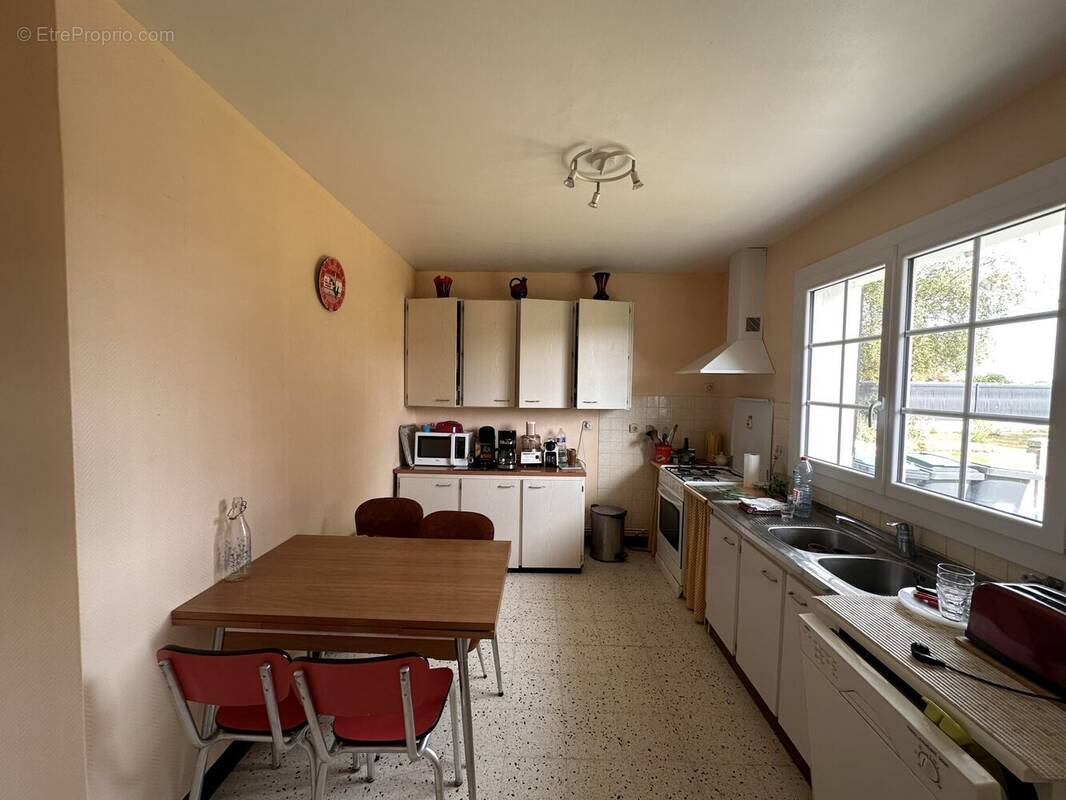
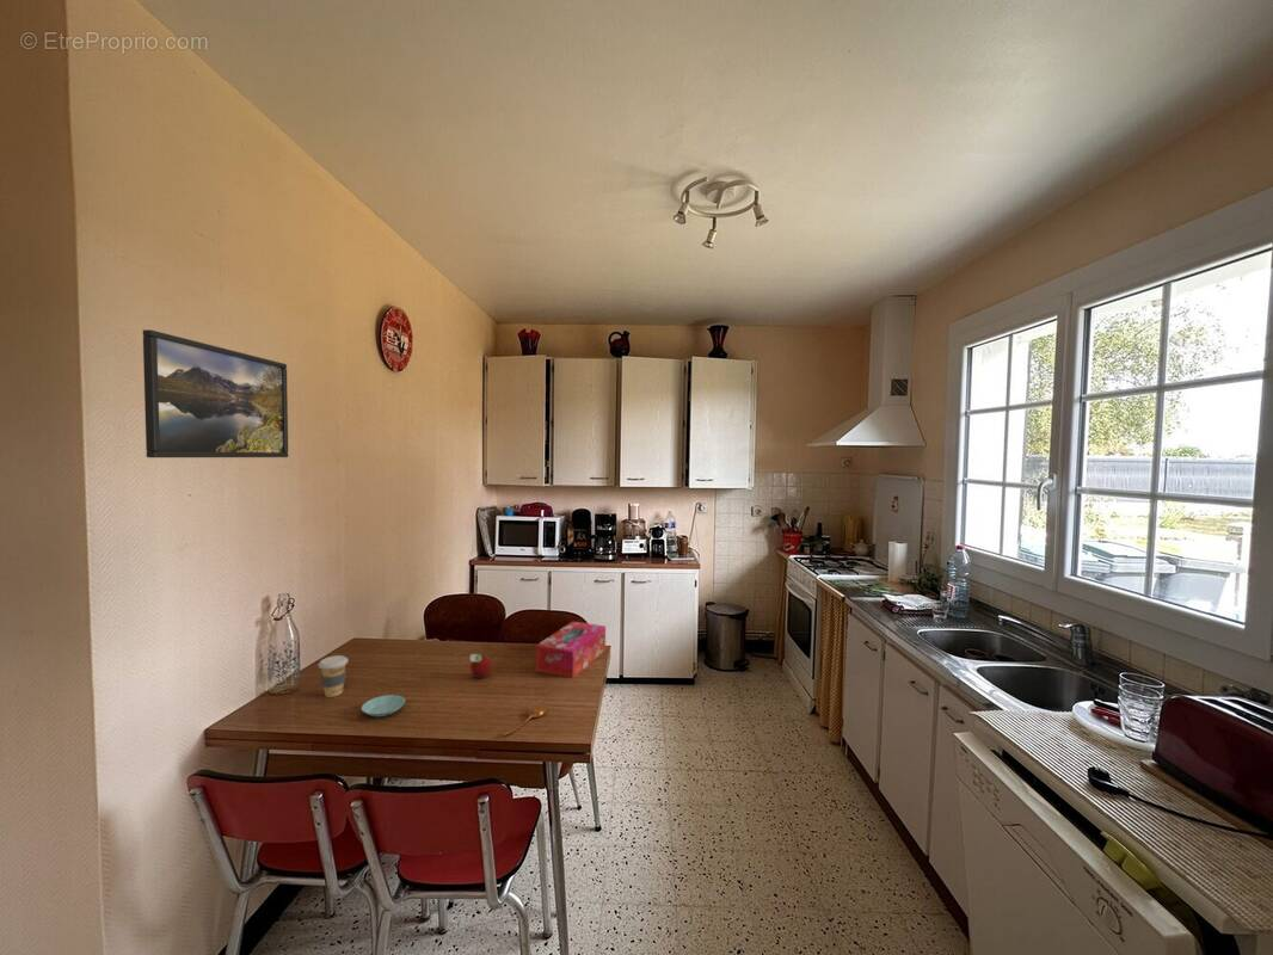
+ coffee cup (333, 676)
+ tissue box (572, 647)
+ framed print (227, 403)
+ saucer (383, 707)
+ fruit (480, 664)
+ spoon (525, 720)
